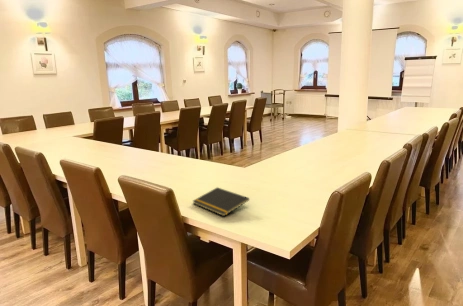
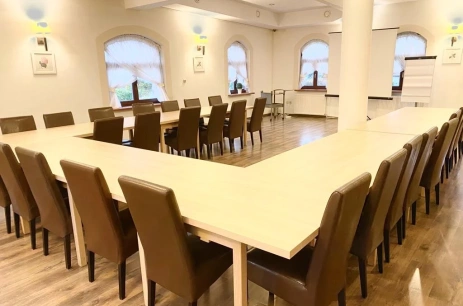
- notepad (220, 200)
